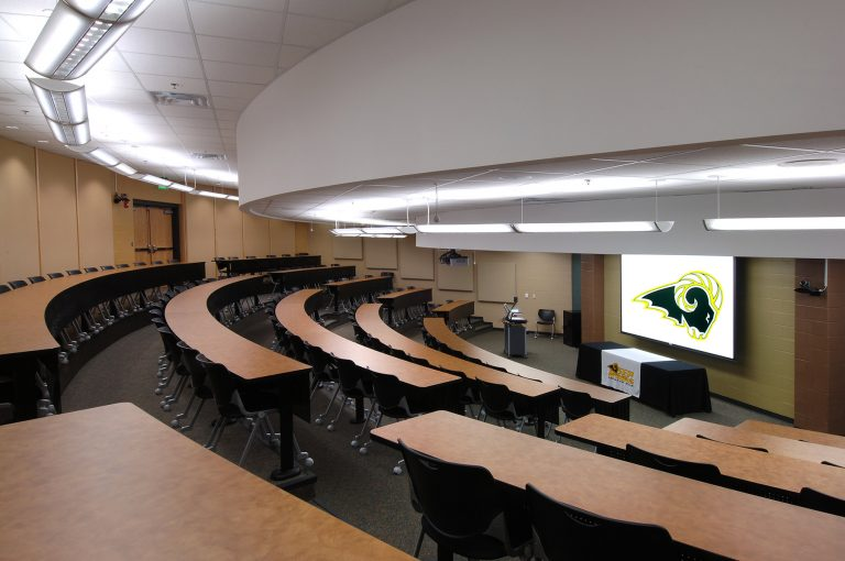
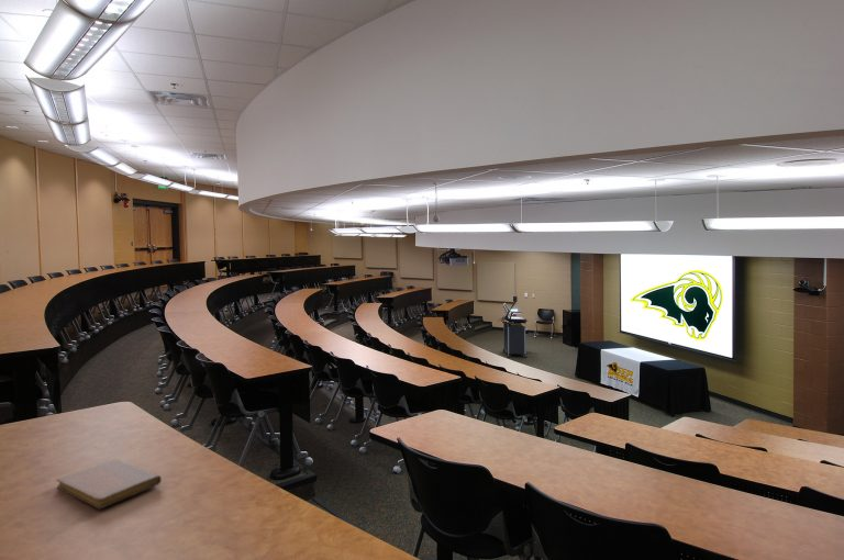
+ notebook (109, 481)
